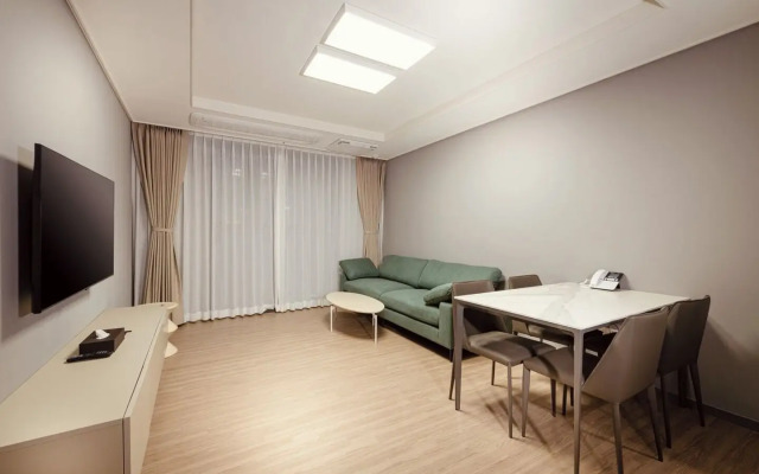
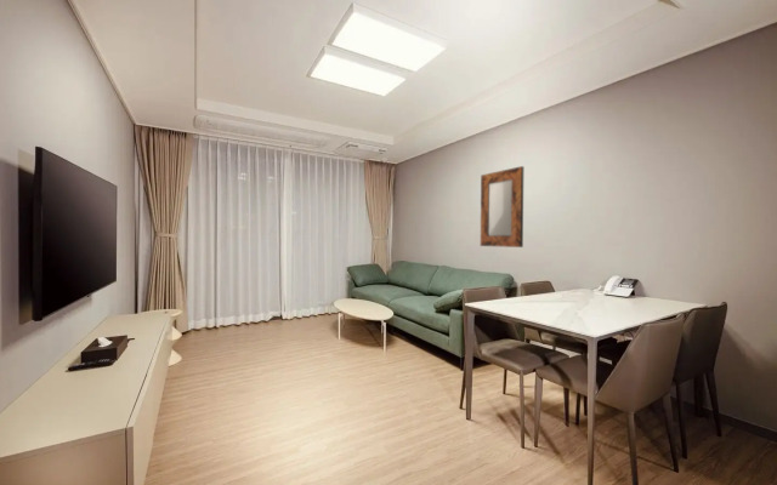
+ home mirror (500, 209)
